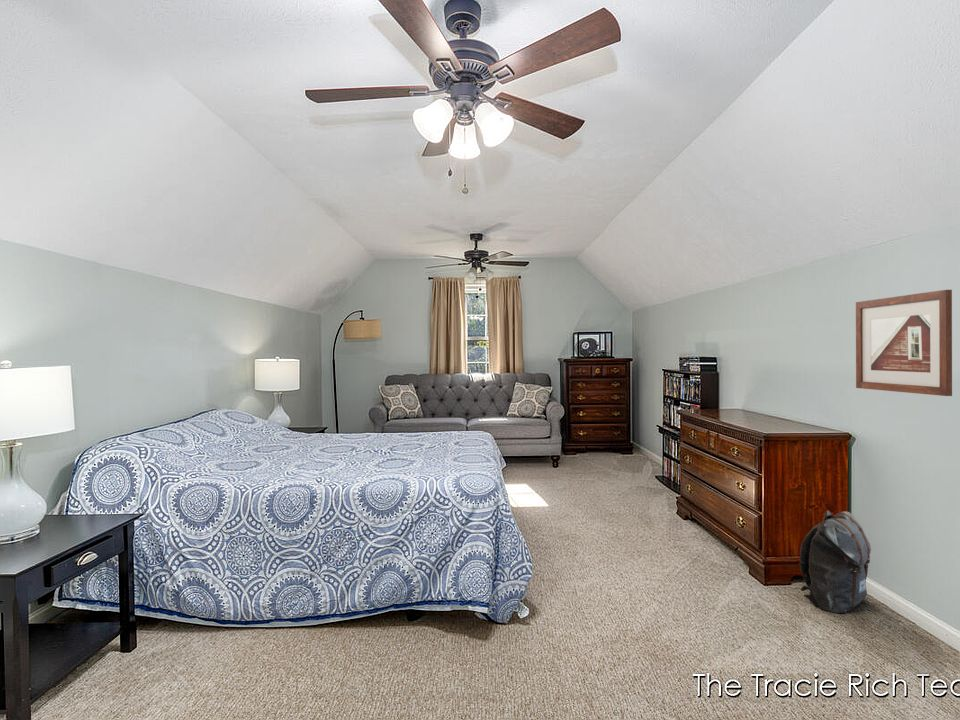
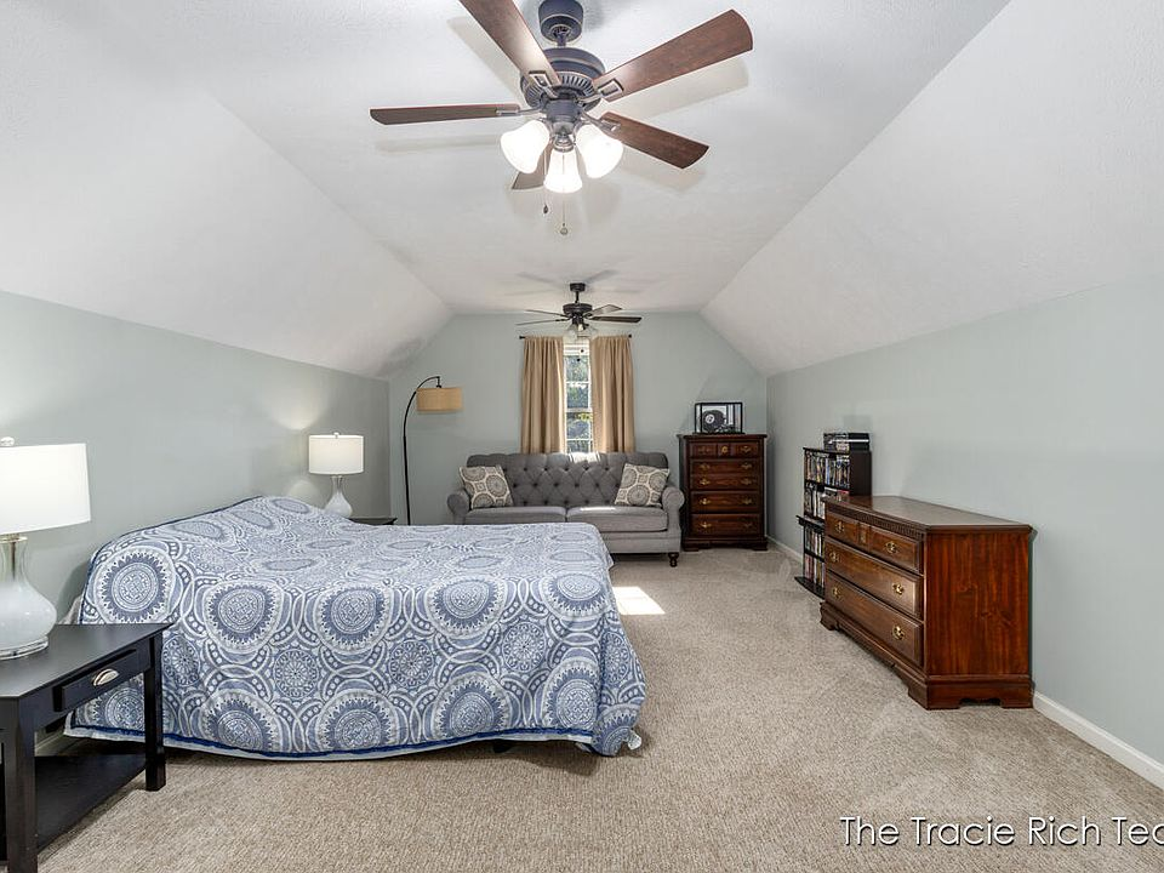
- backpack (834, 555)
- picture frame (898, 344)
